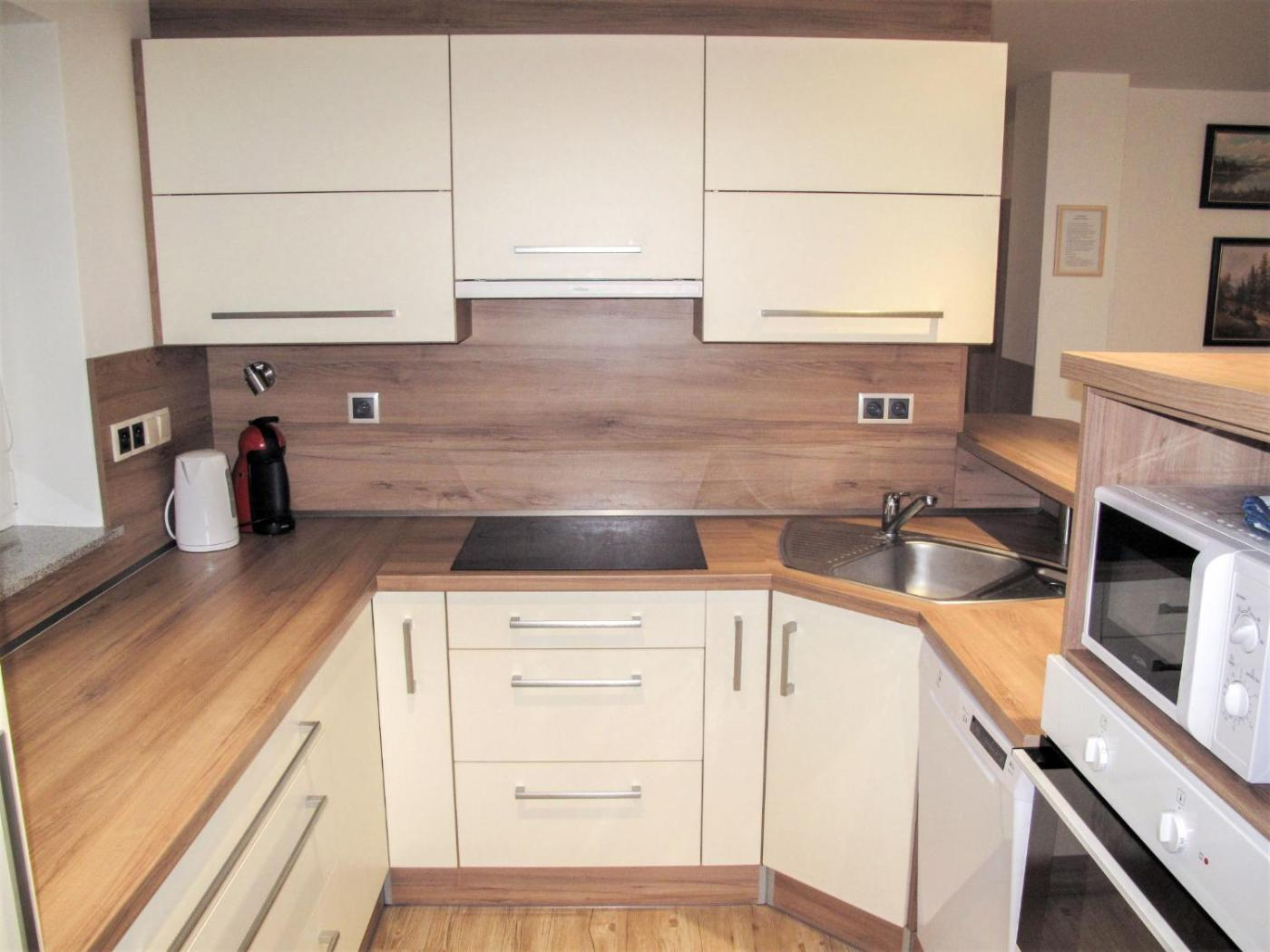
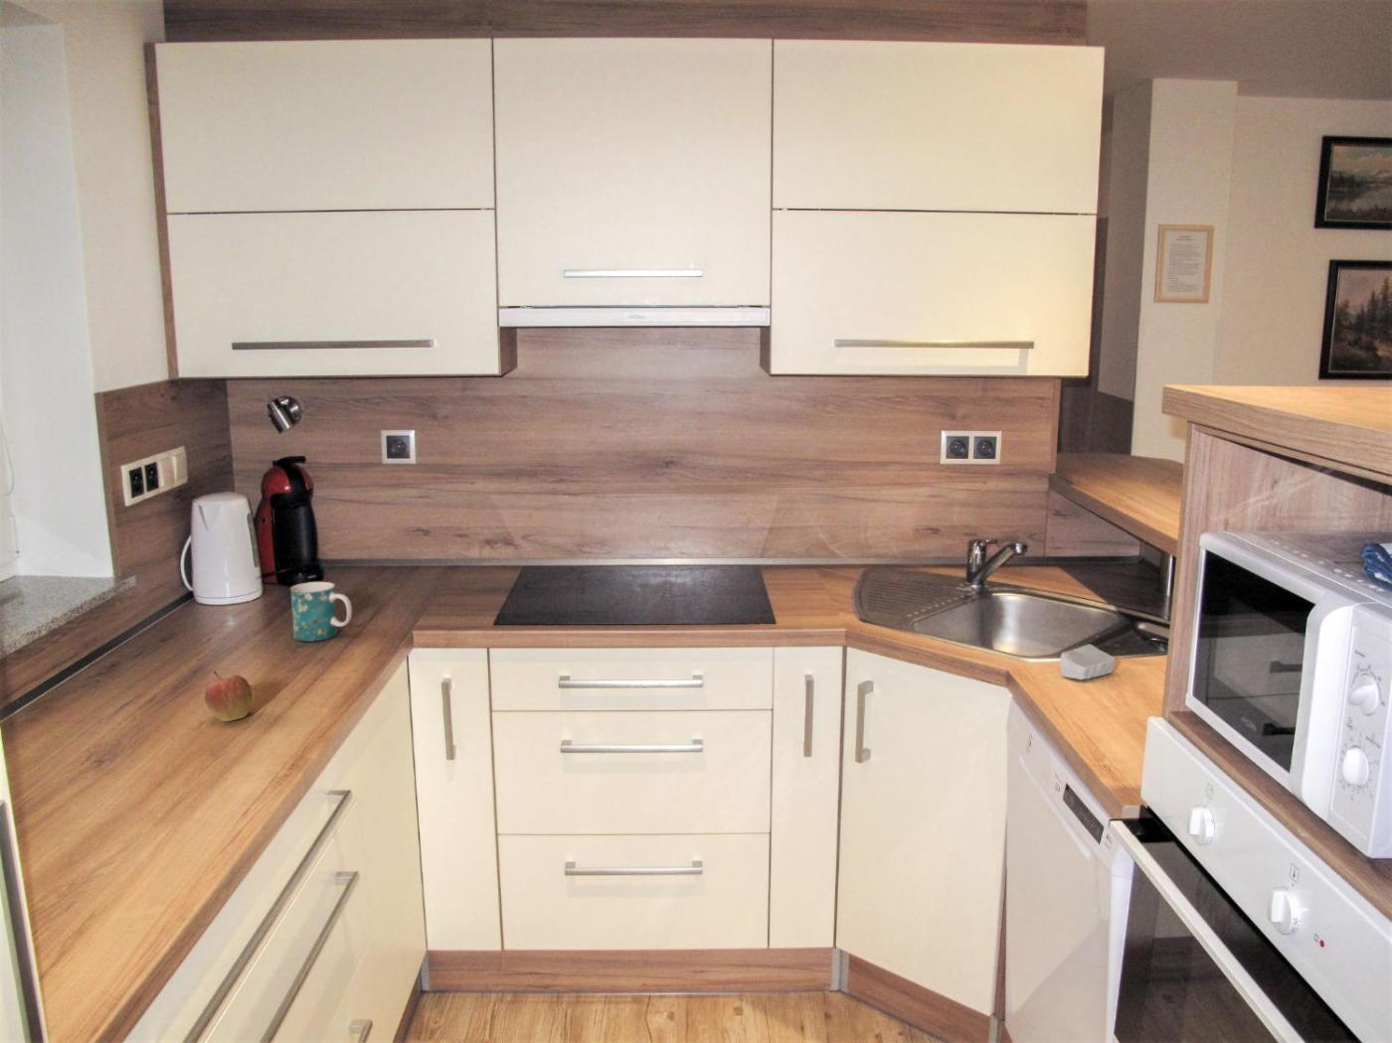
+ fruit (228, 695)
+ soap bar (1085, 662)
+ mug (322, 611)
